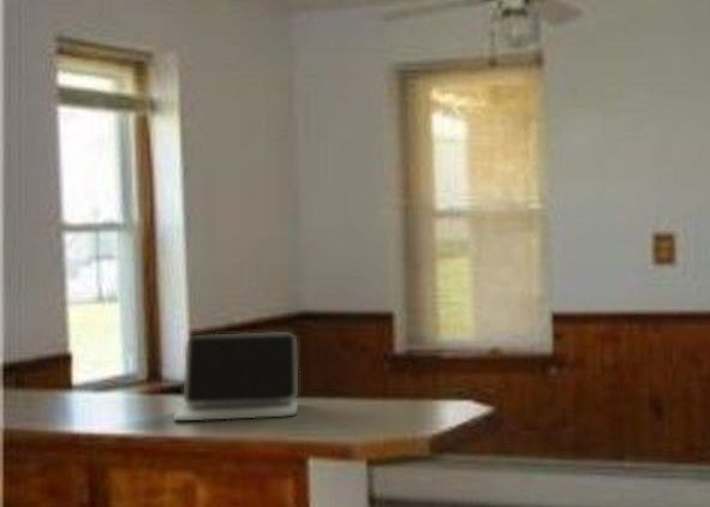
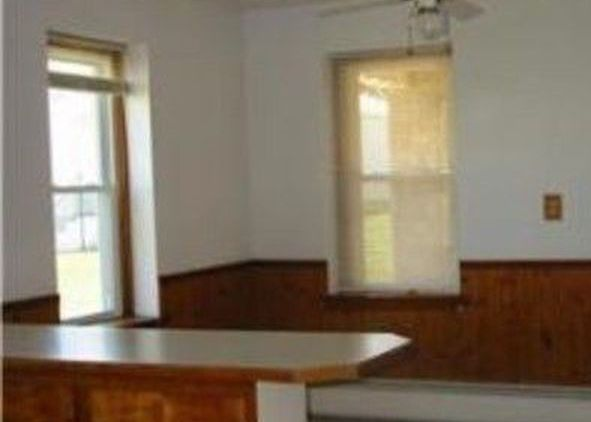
- laptop (238, 374)
